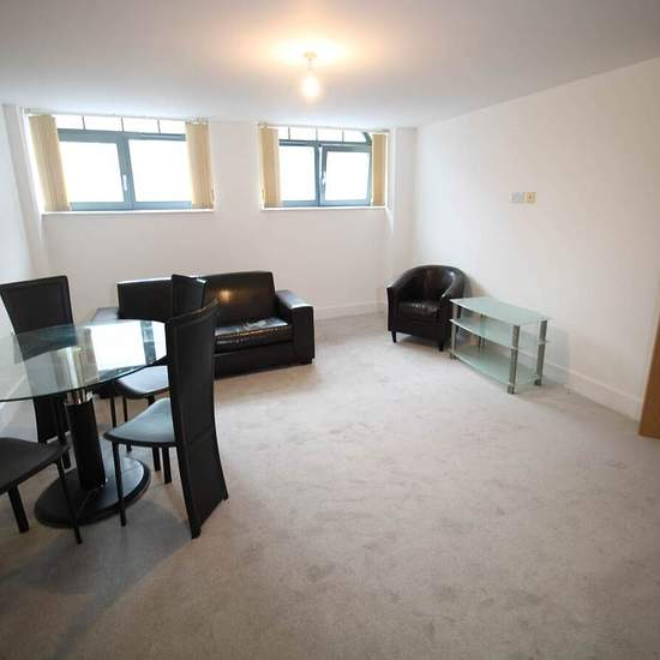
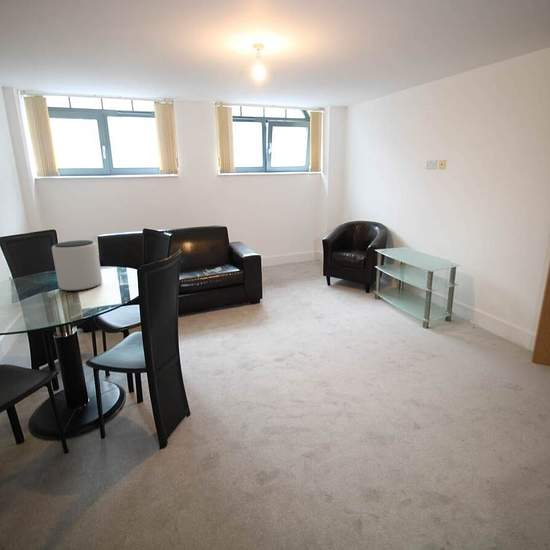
+ plant pot (77, 264)
